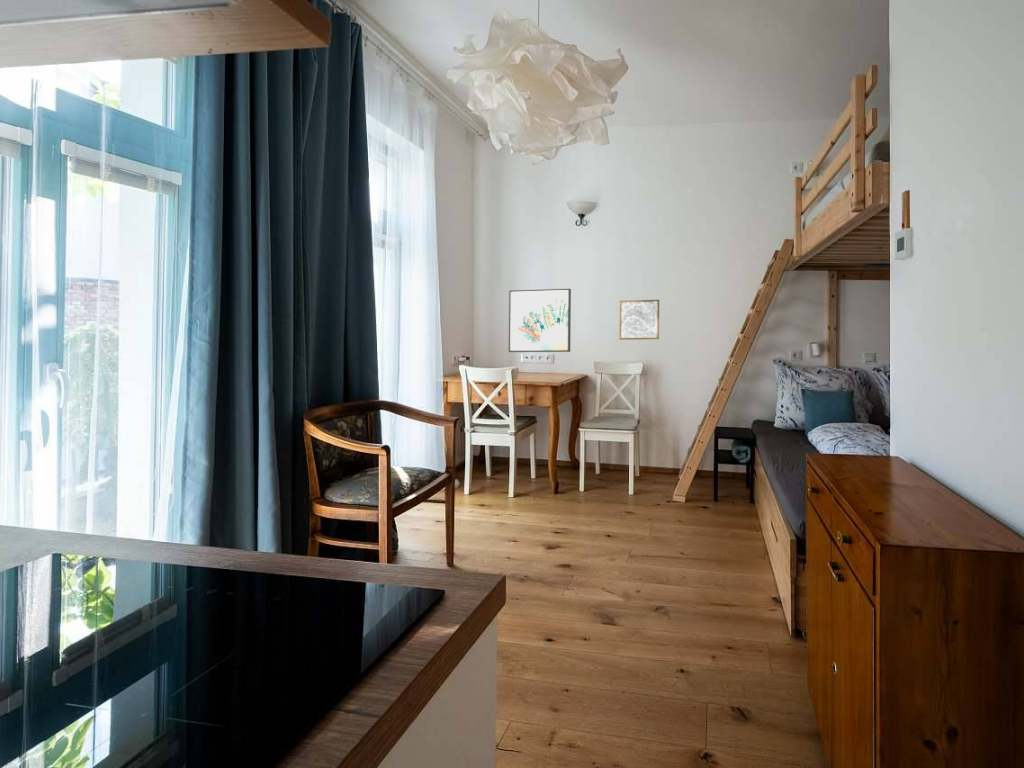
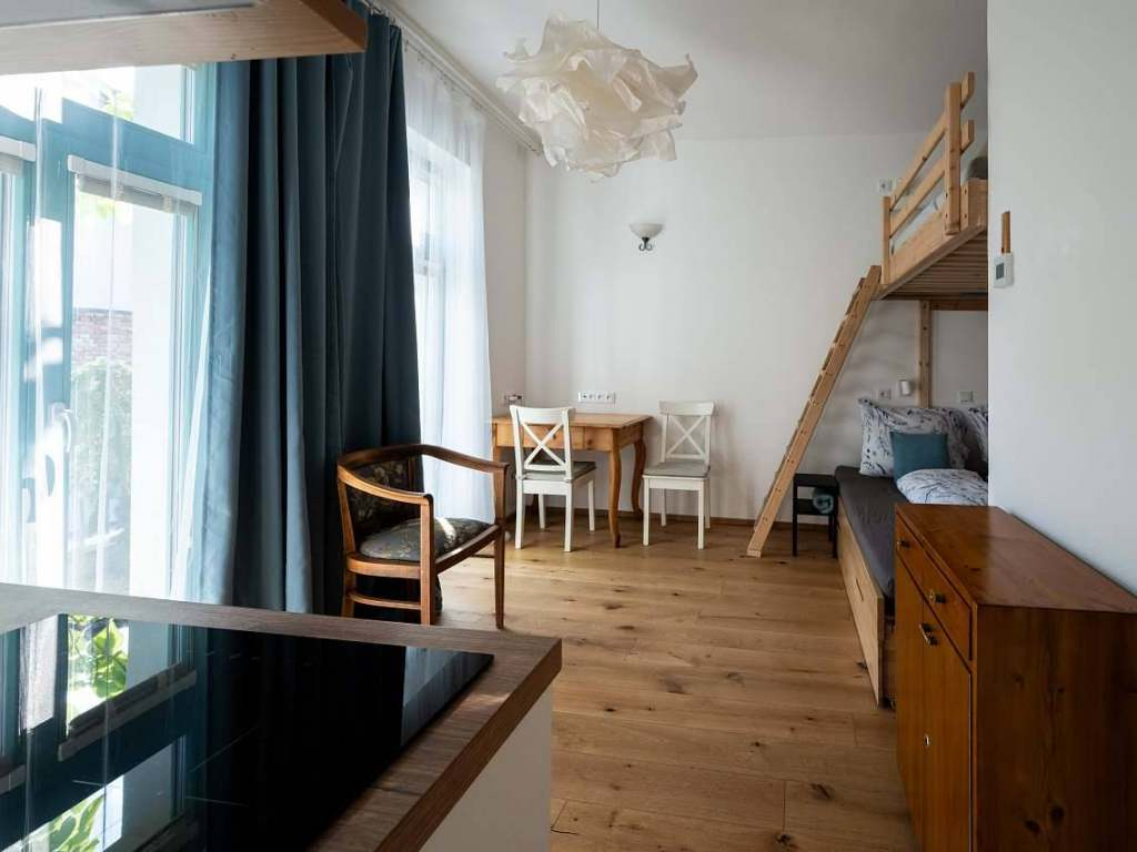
- wall art (539, 320)
- wall art (639, 319)
